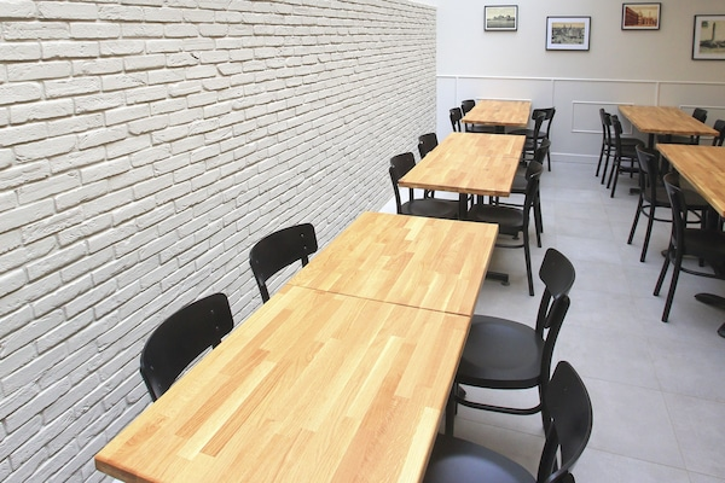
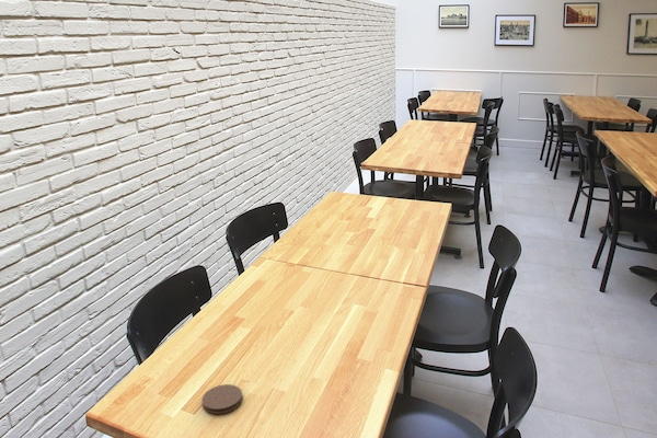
+ coaster (222, 399)
